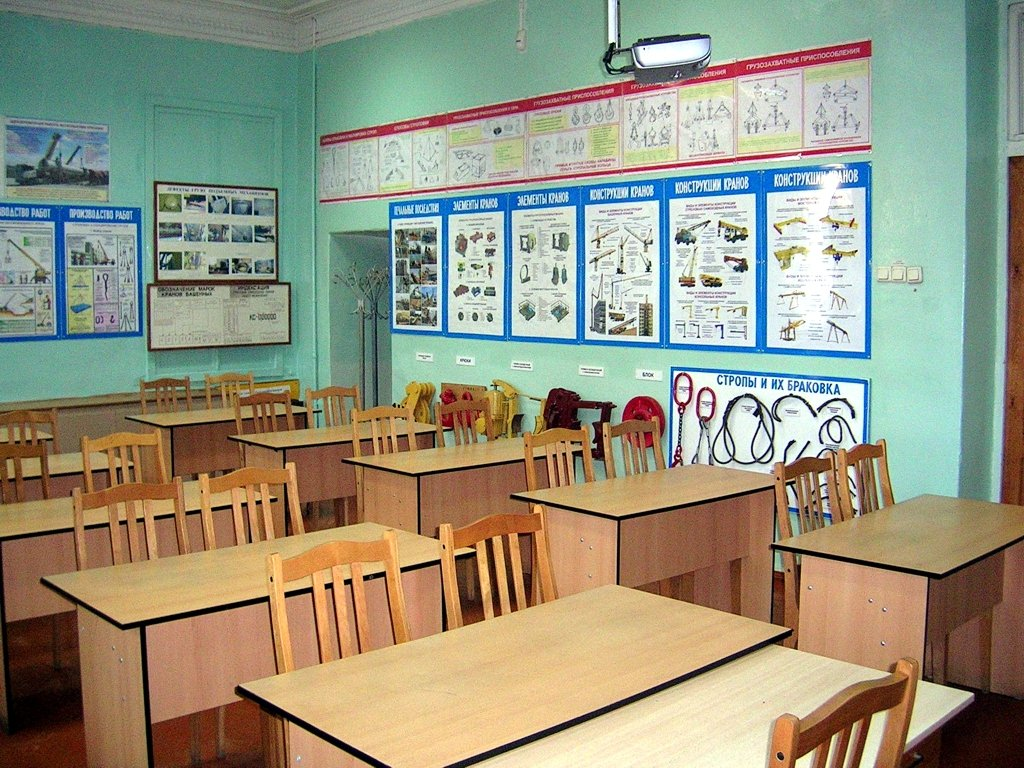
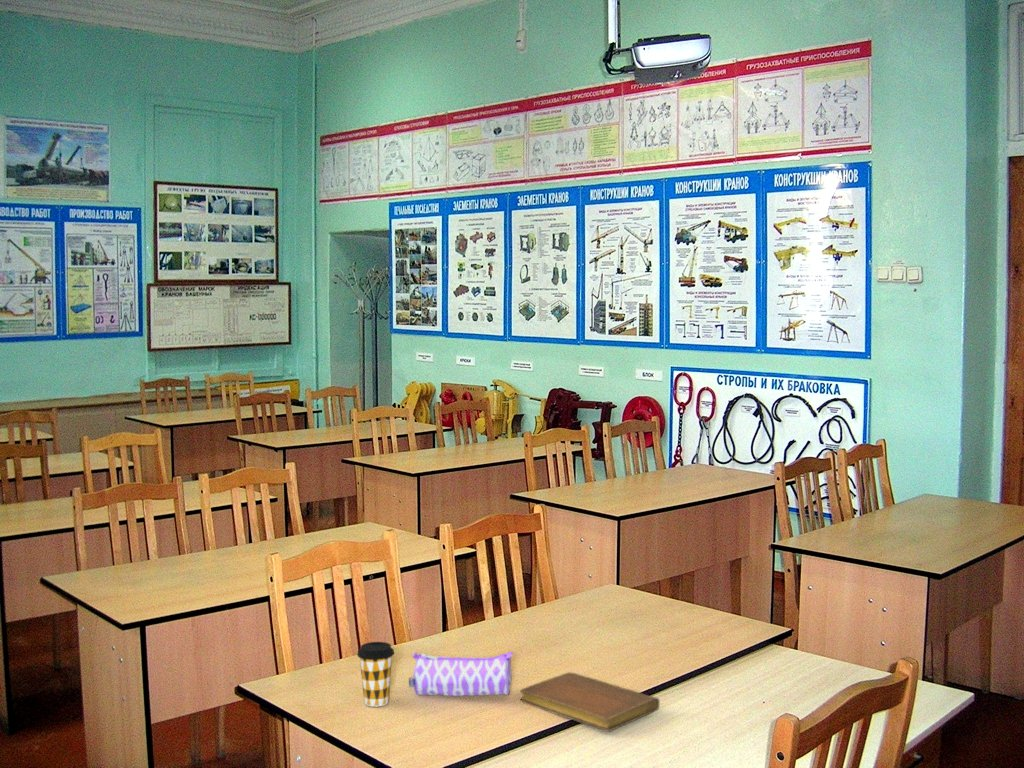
+ notebook (588, 699)
+ coffee cup (376, 674)
+ pencil case (462, 672)
